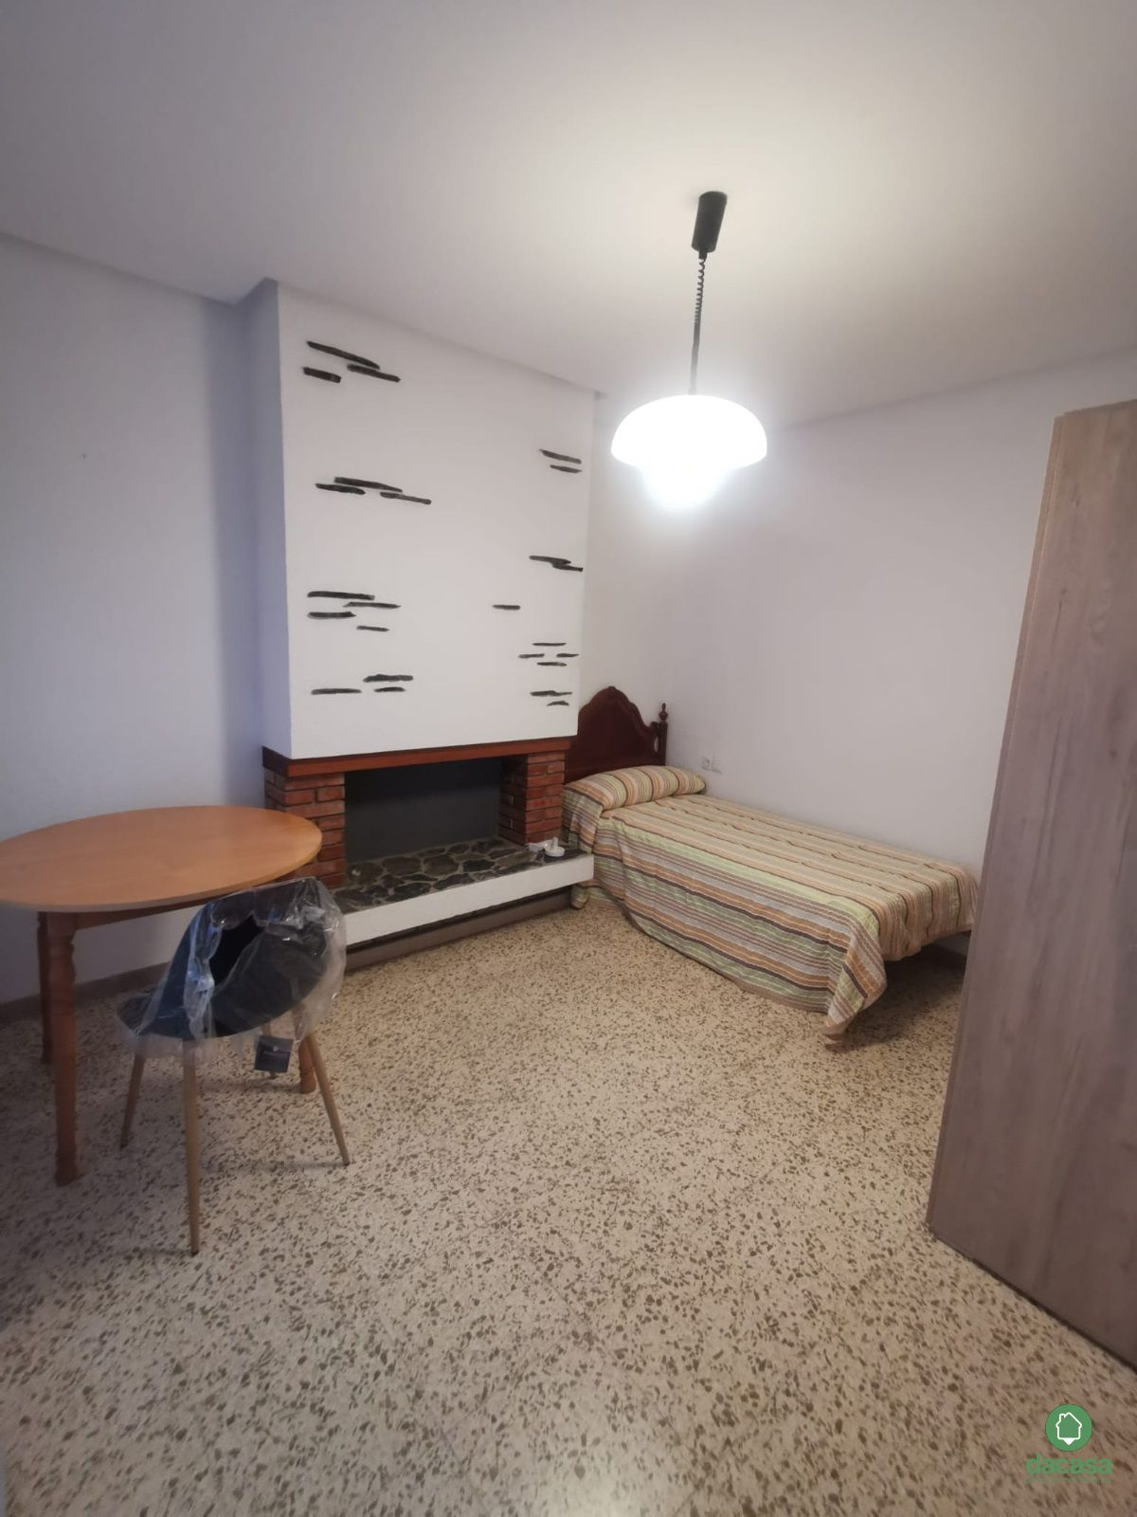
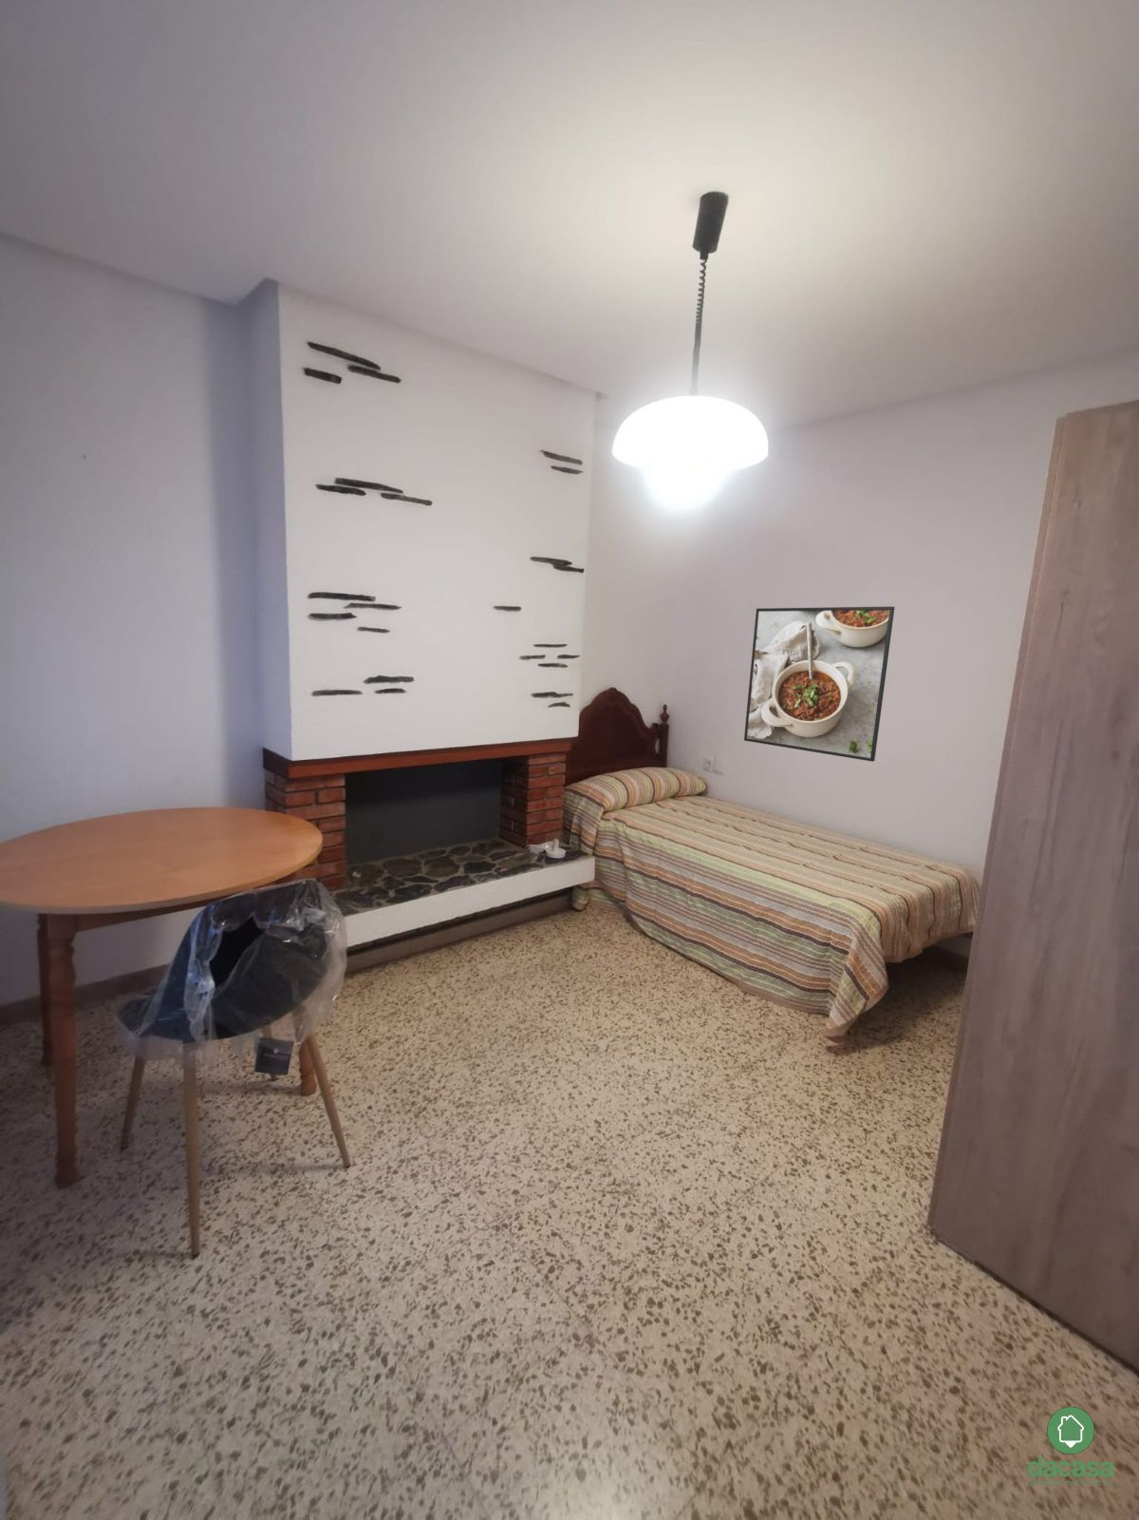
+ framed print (811, 680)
